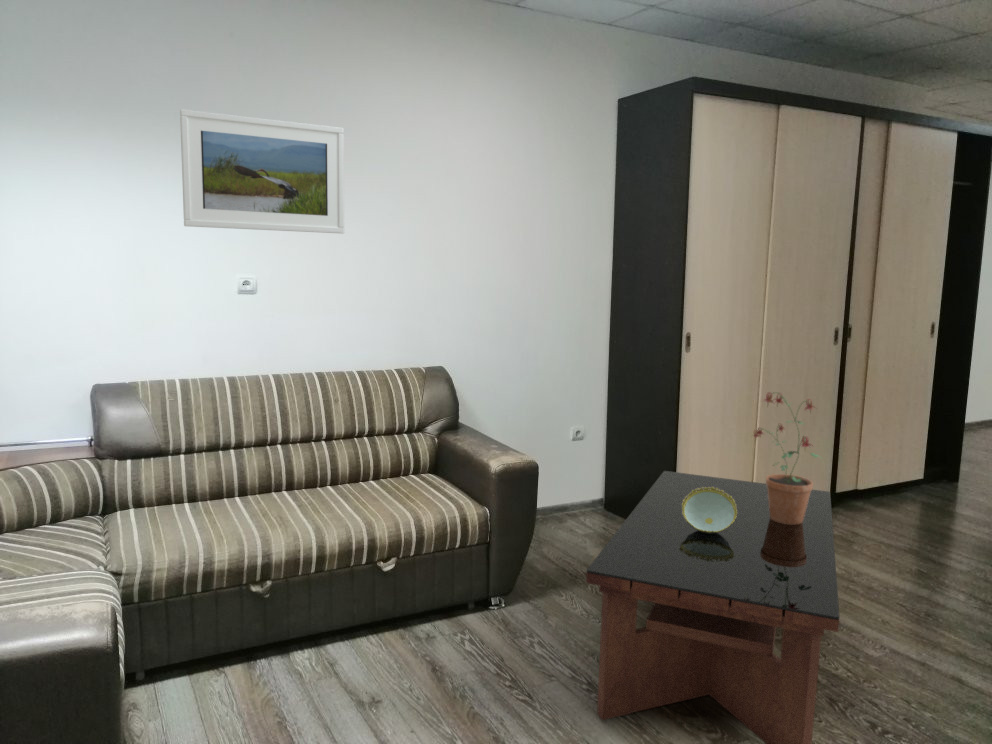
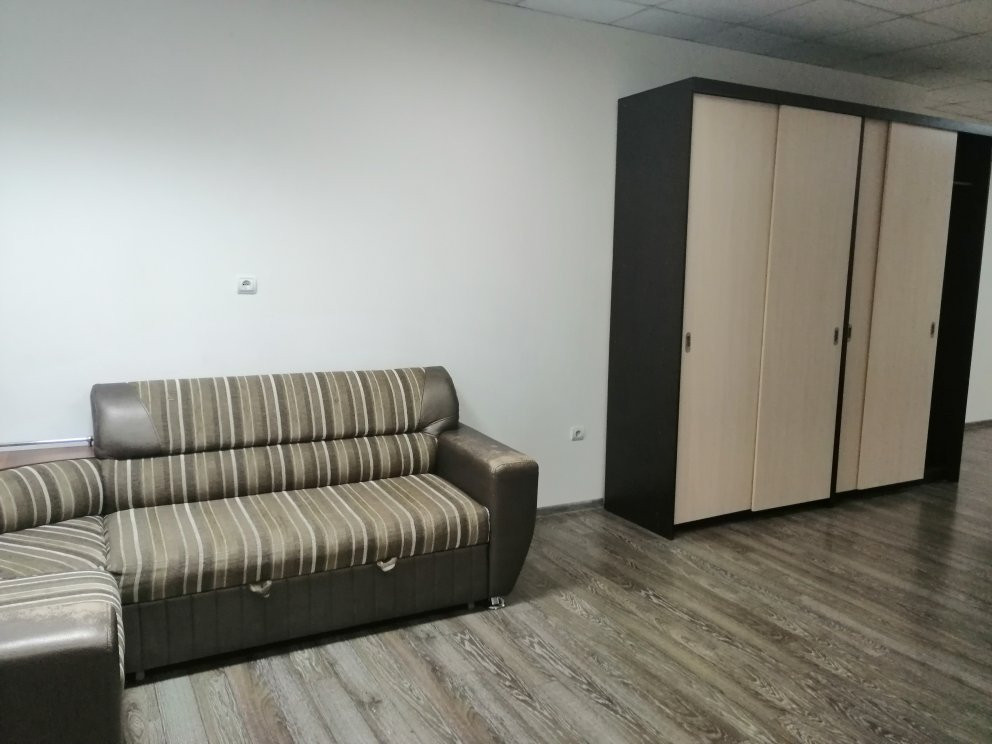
- potted plant (789, 457)
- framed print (266, 175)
- decorative bowl (709, 510)
- coffee table (723, 589)
